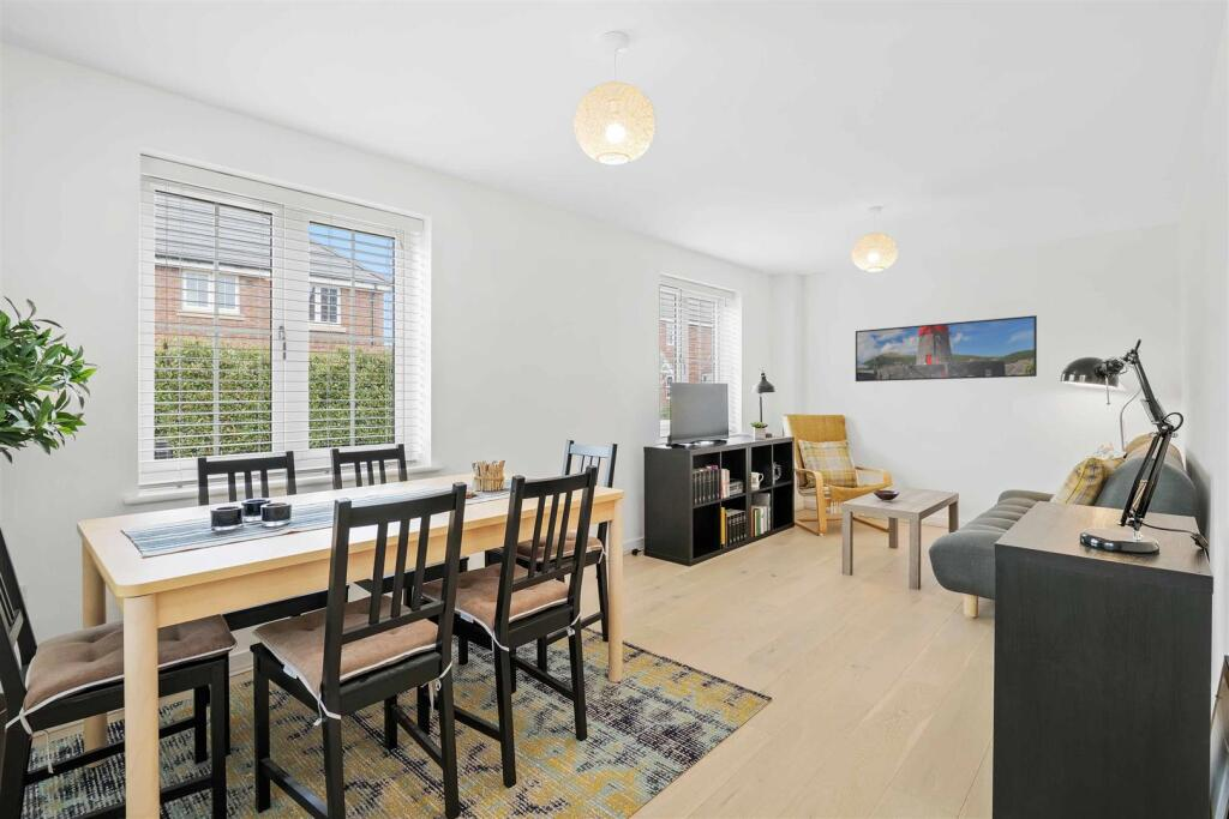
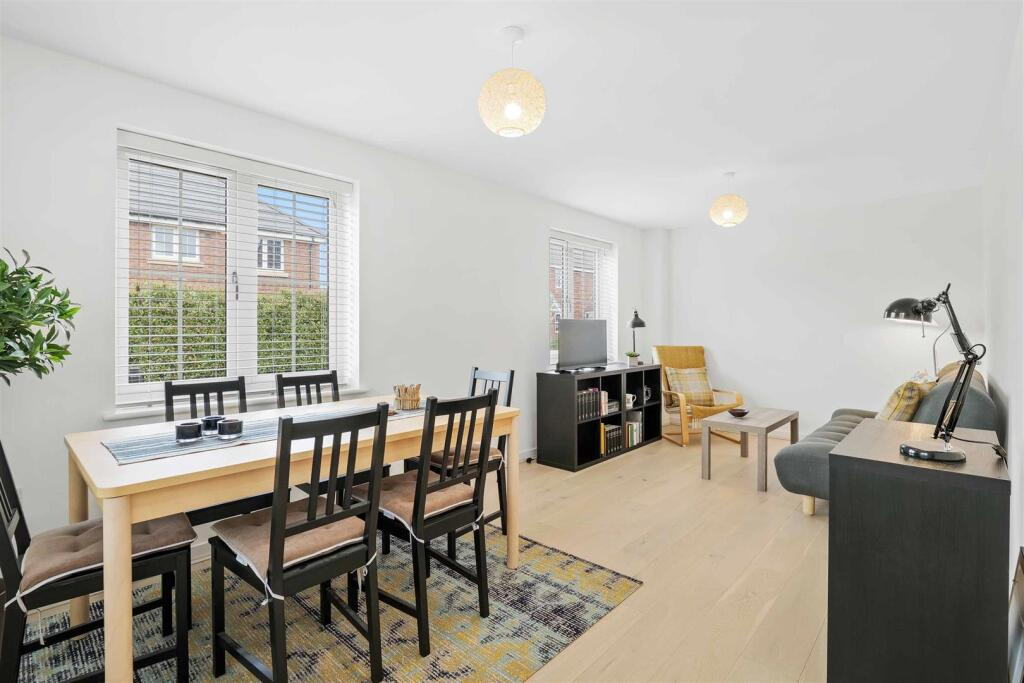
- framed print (937, 351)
